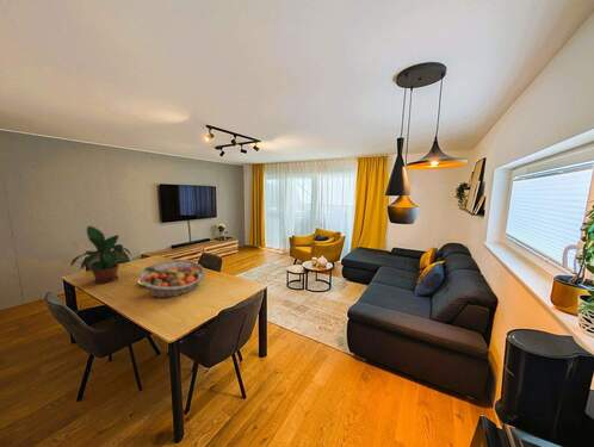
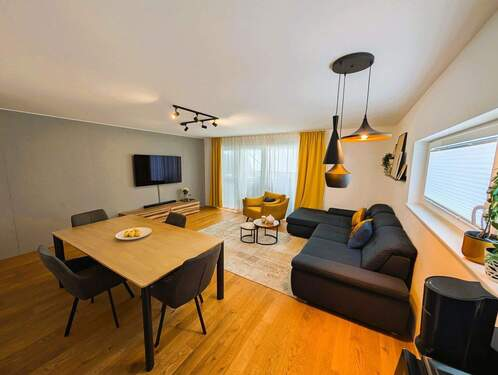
- fruit basket (174, 277)
- potted plant (105, 253)
